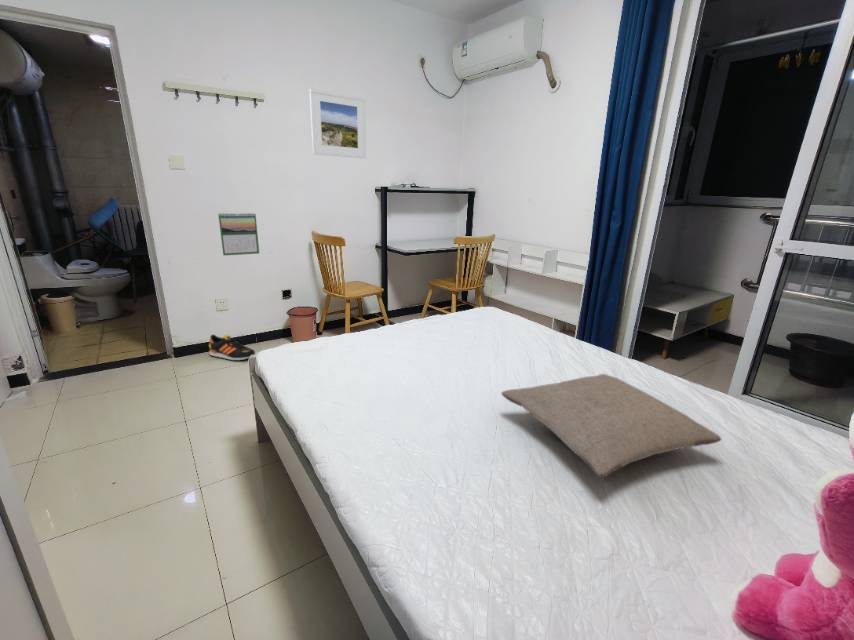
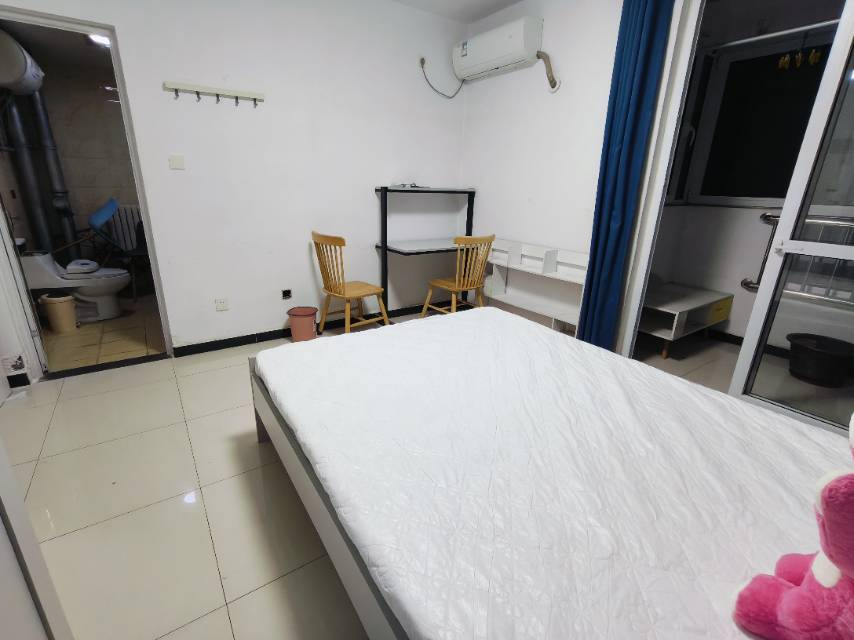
- shoe (231, 345)
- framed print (339, 125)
- calendar (239, 233)
- pillow (601, 415)
